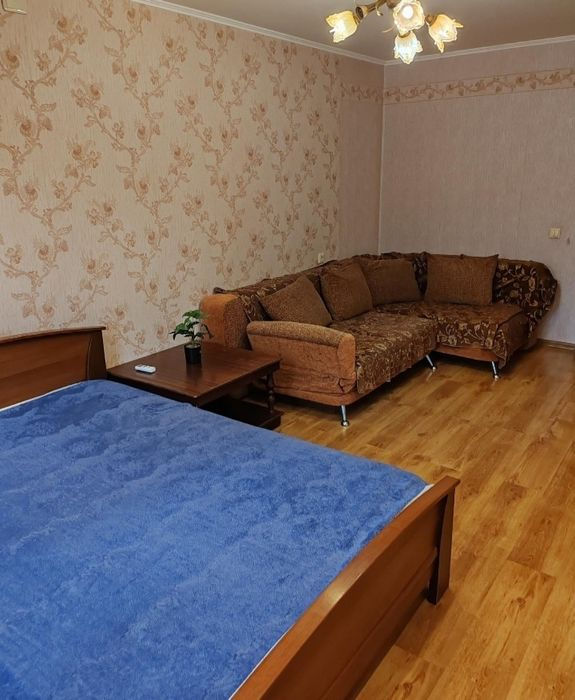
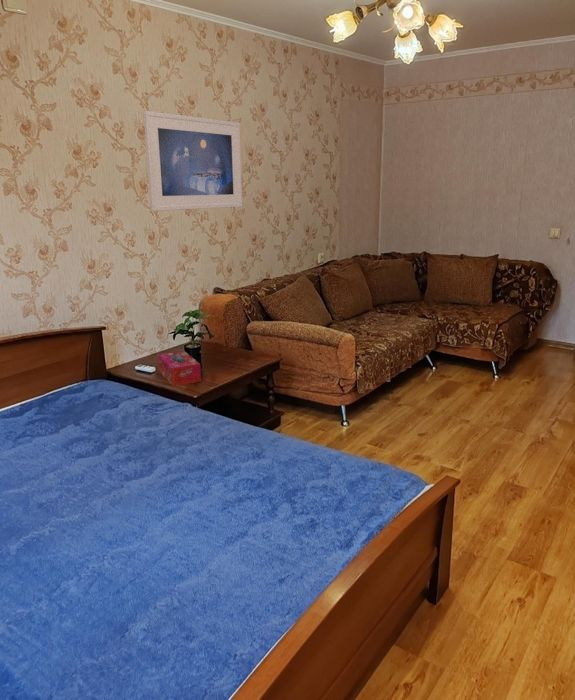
+ tissue box (178, 367)
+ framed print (198, 163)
